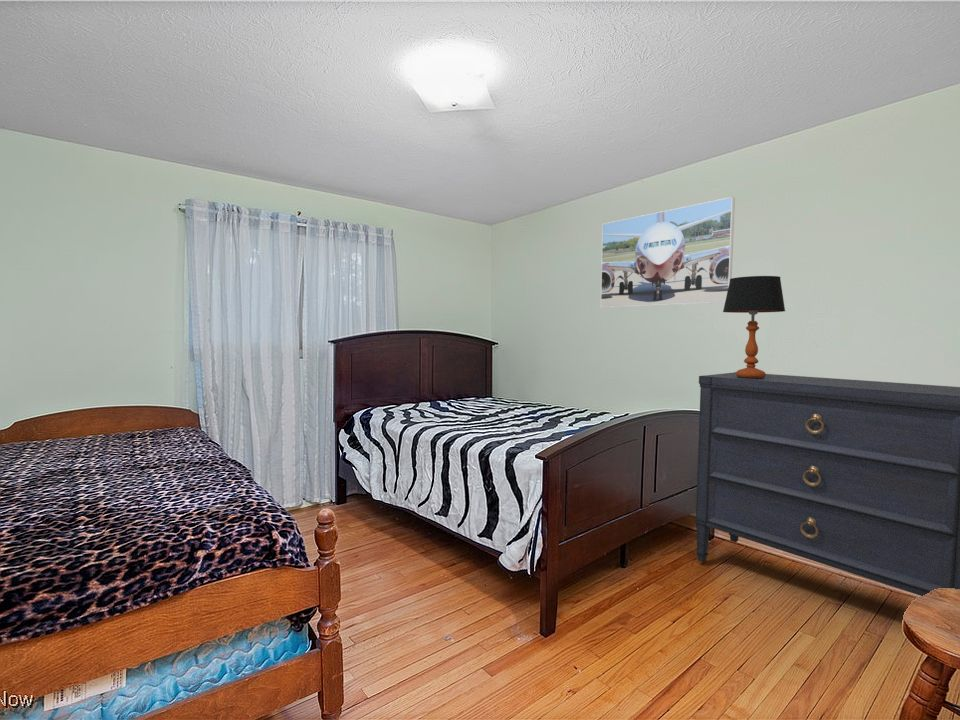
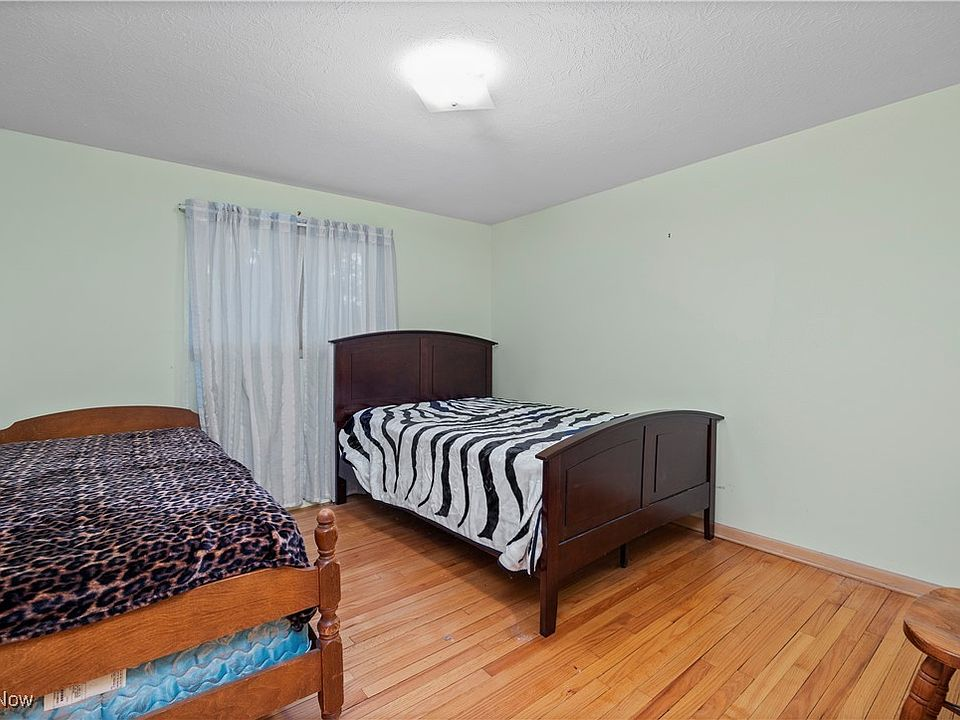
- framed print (659, 259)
- dresser (827, 486)
- table lamp (752, 327)
